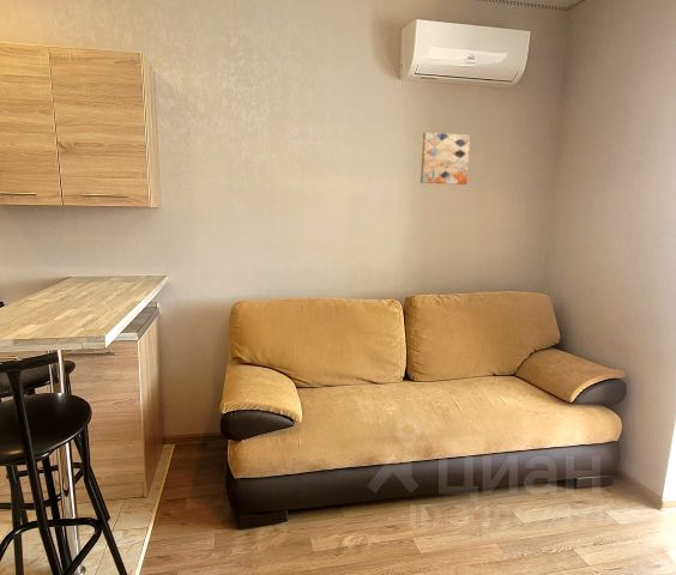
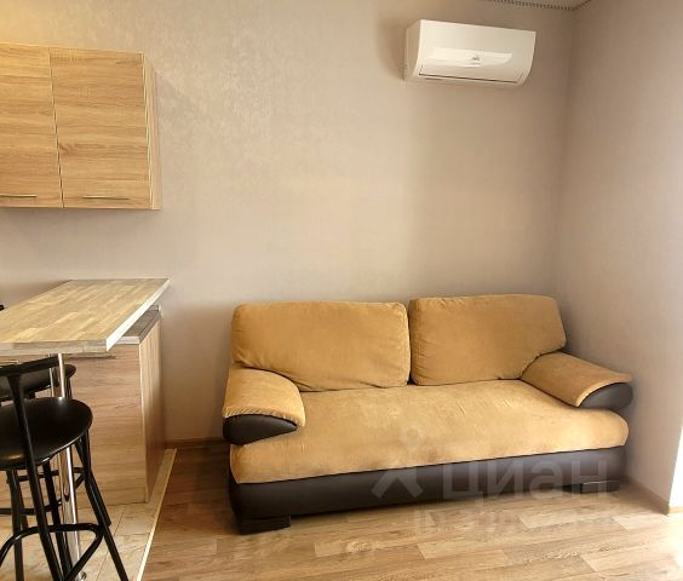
- wall art (445, 158)
